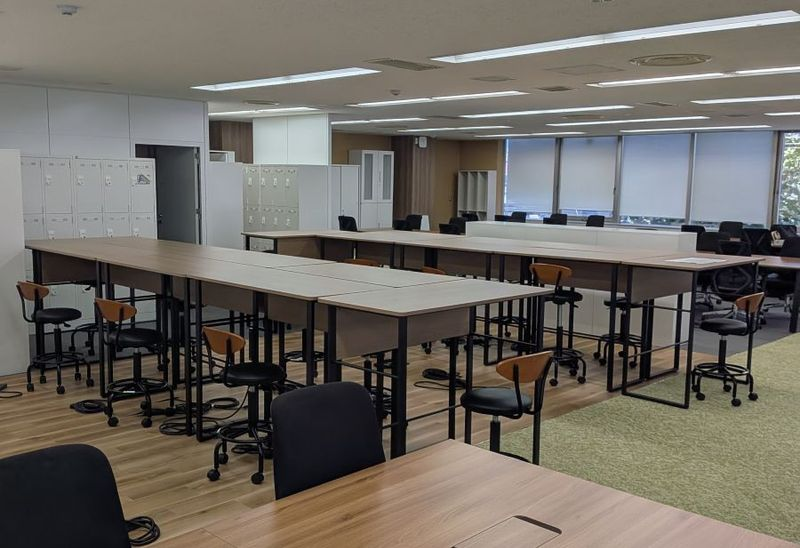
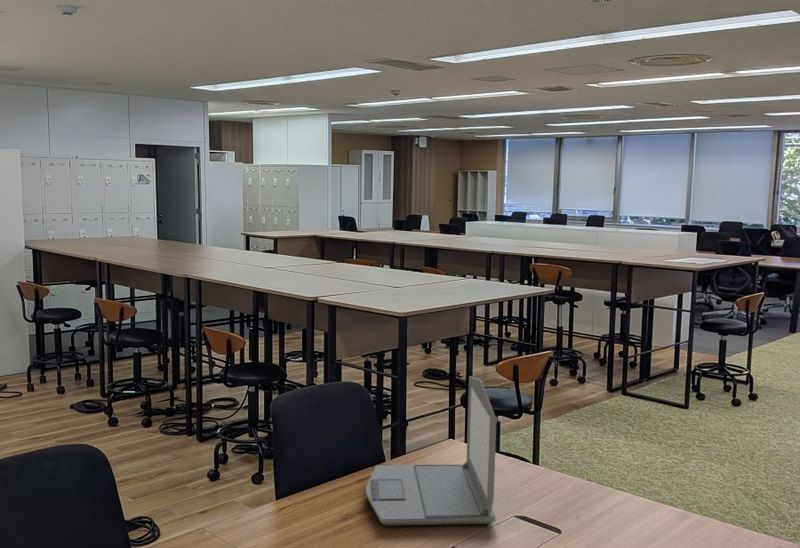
+ laptop (425, 465)
